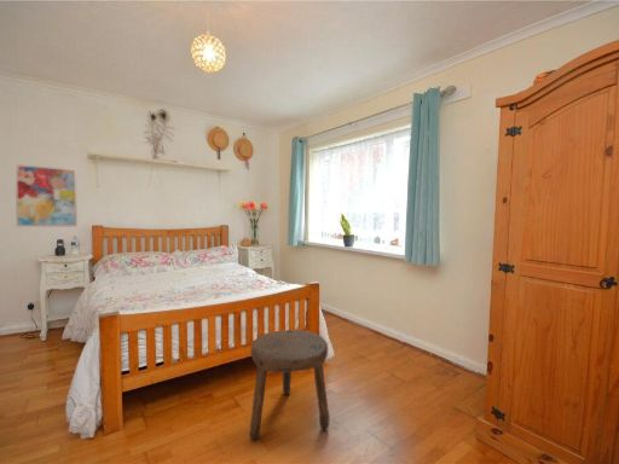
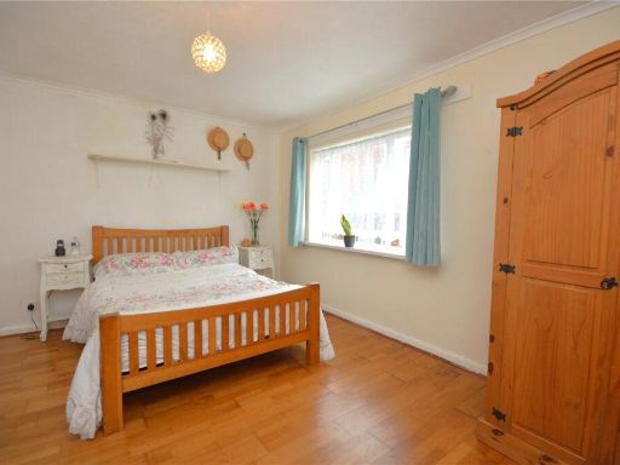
- wall art (47, 196)
- stool (290, 377)
